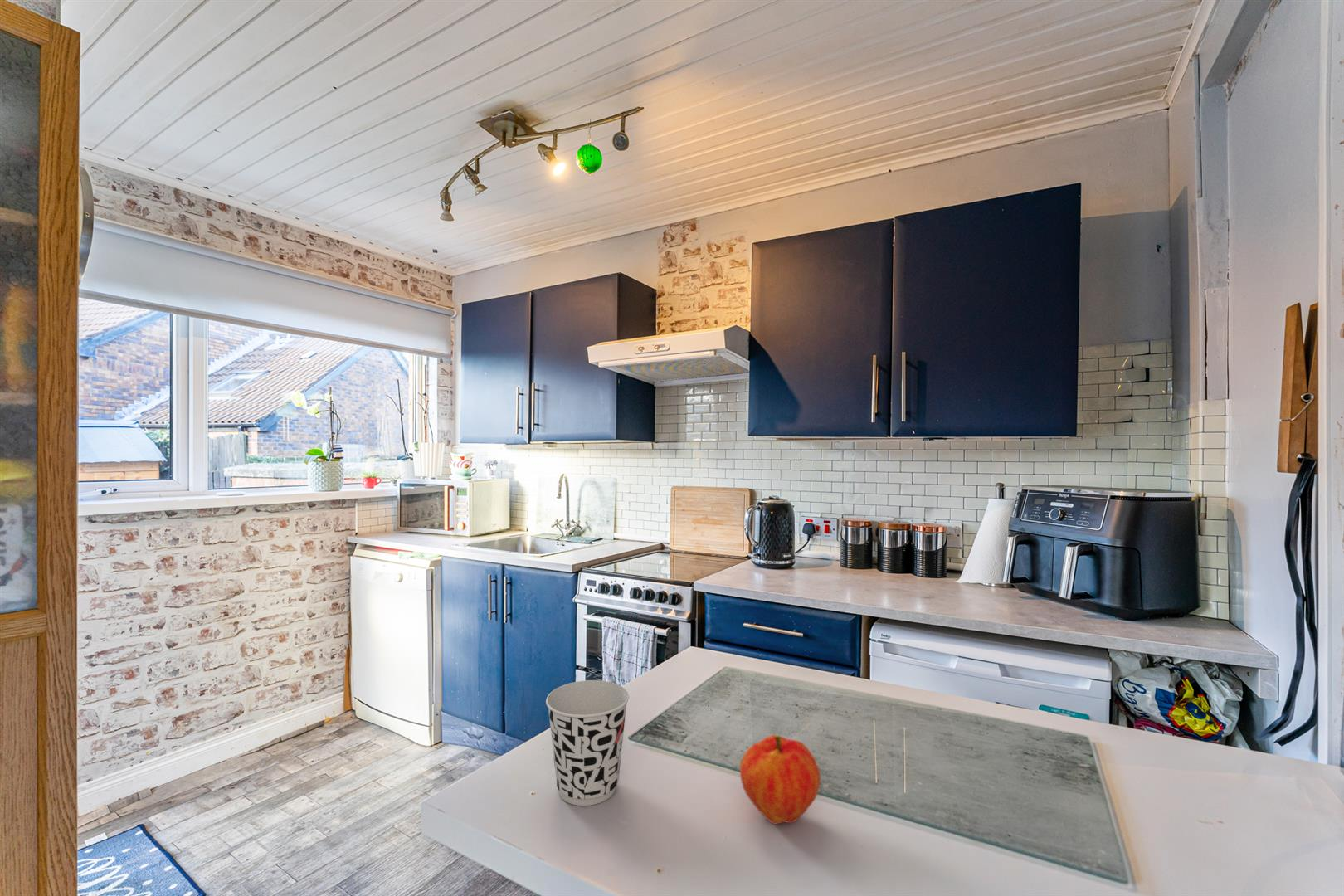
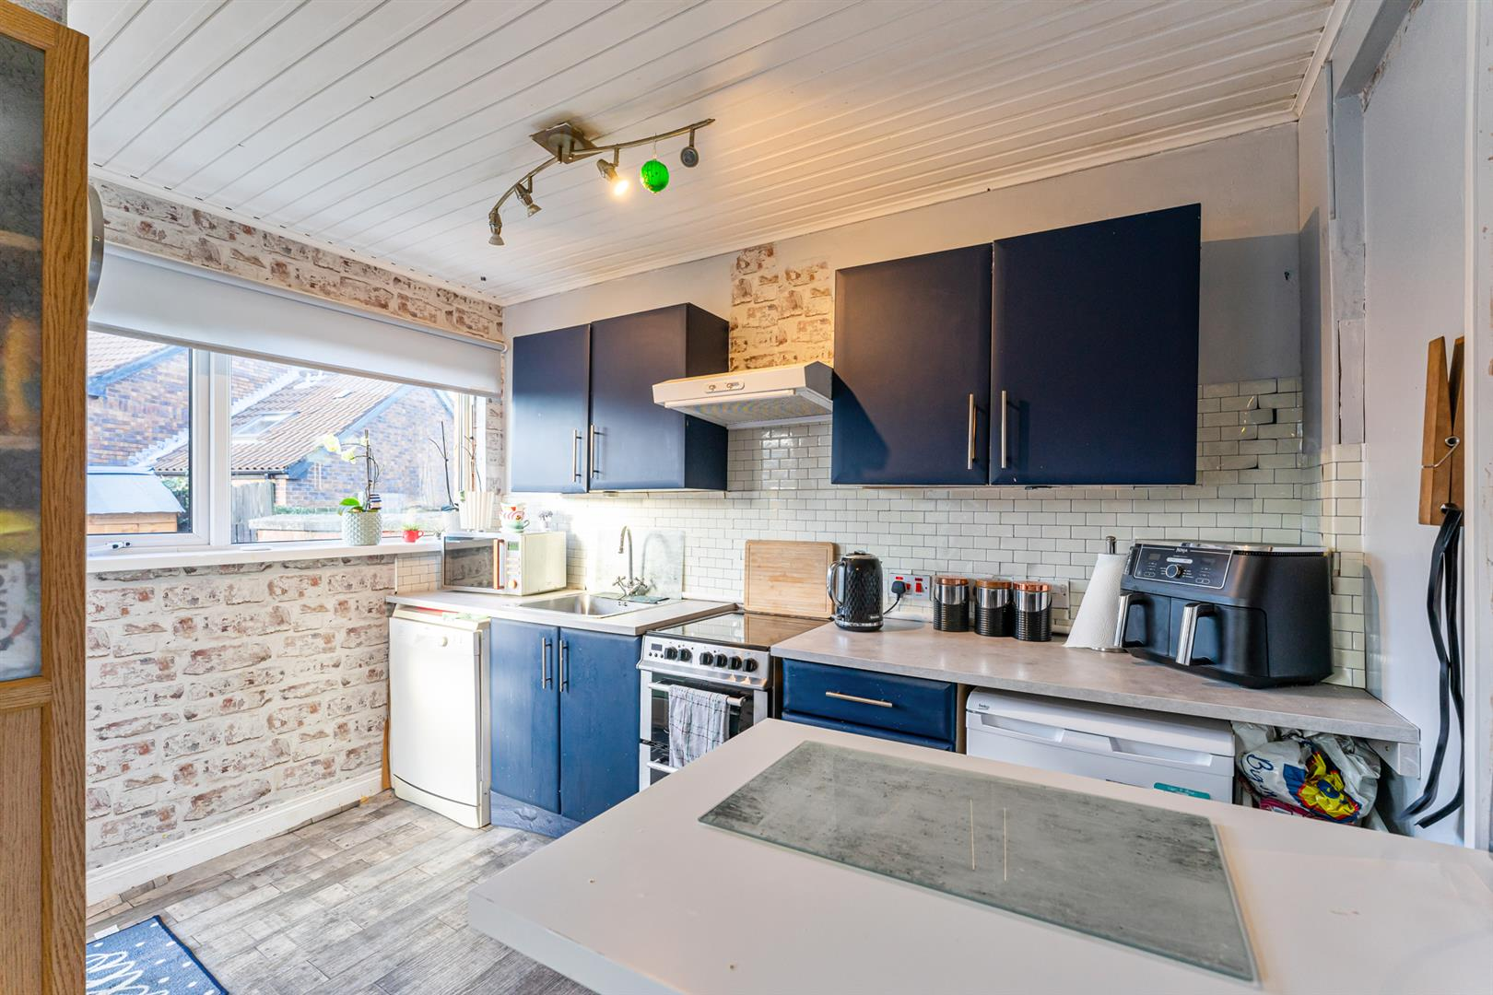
- fruit (779, 775)
- cup (587, 742)
